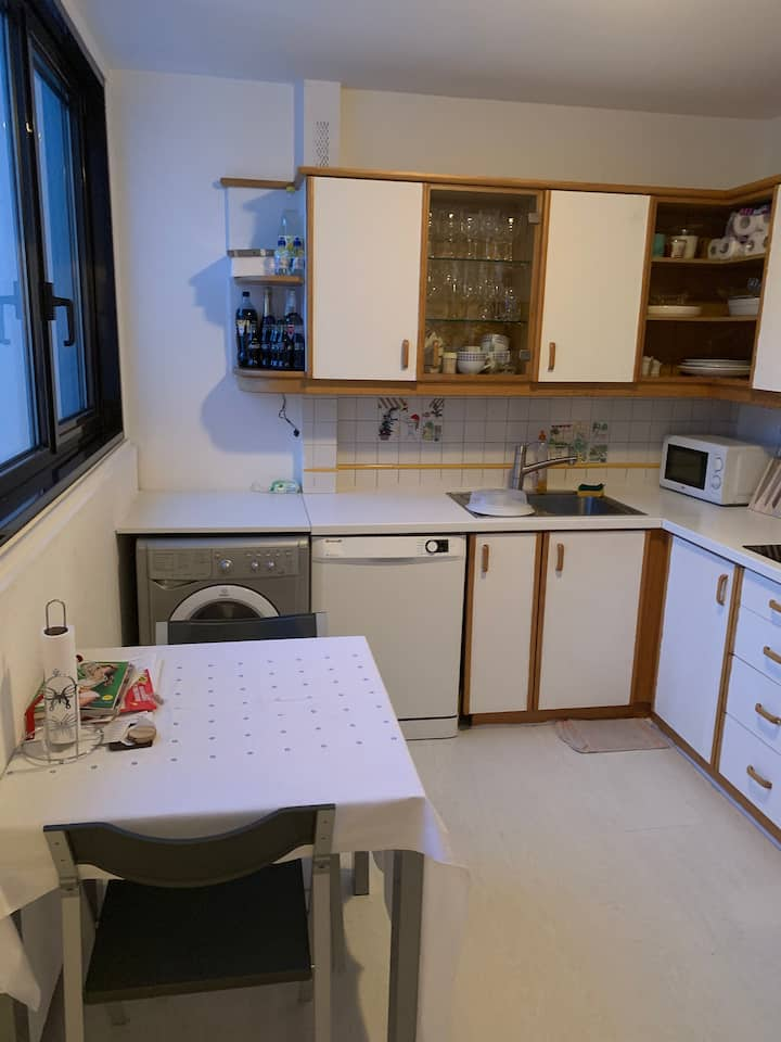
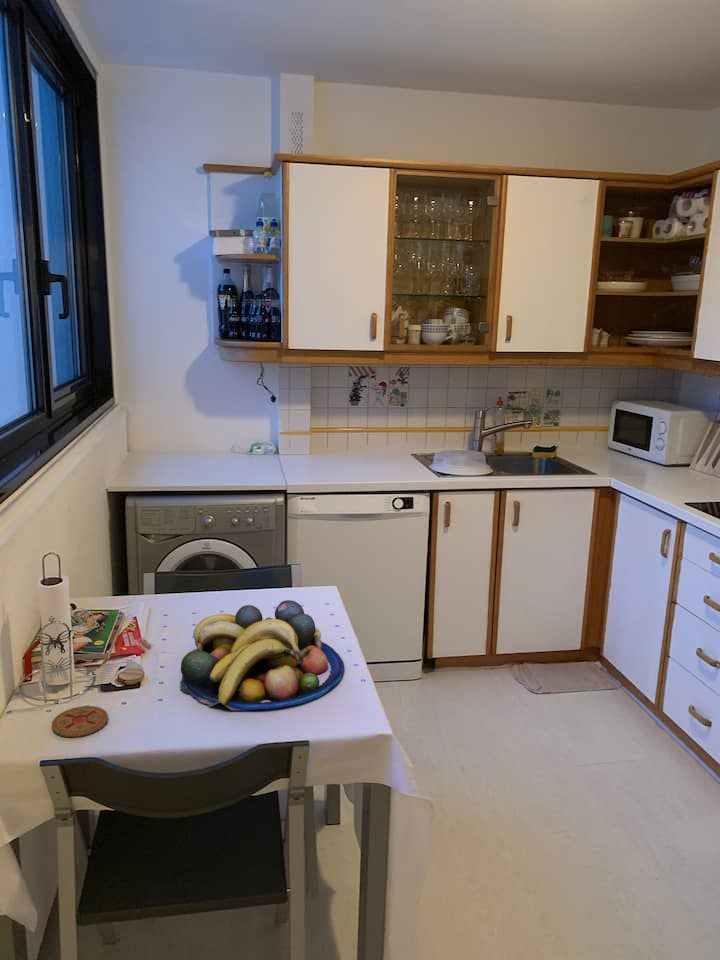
+ fruit bowl (264, 642)
+ coaster (80, 720)
